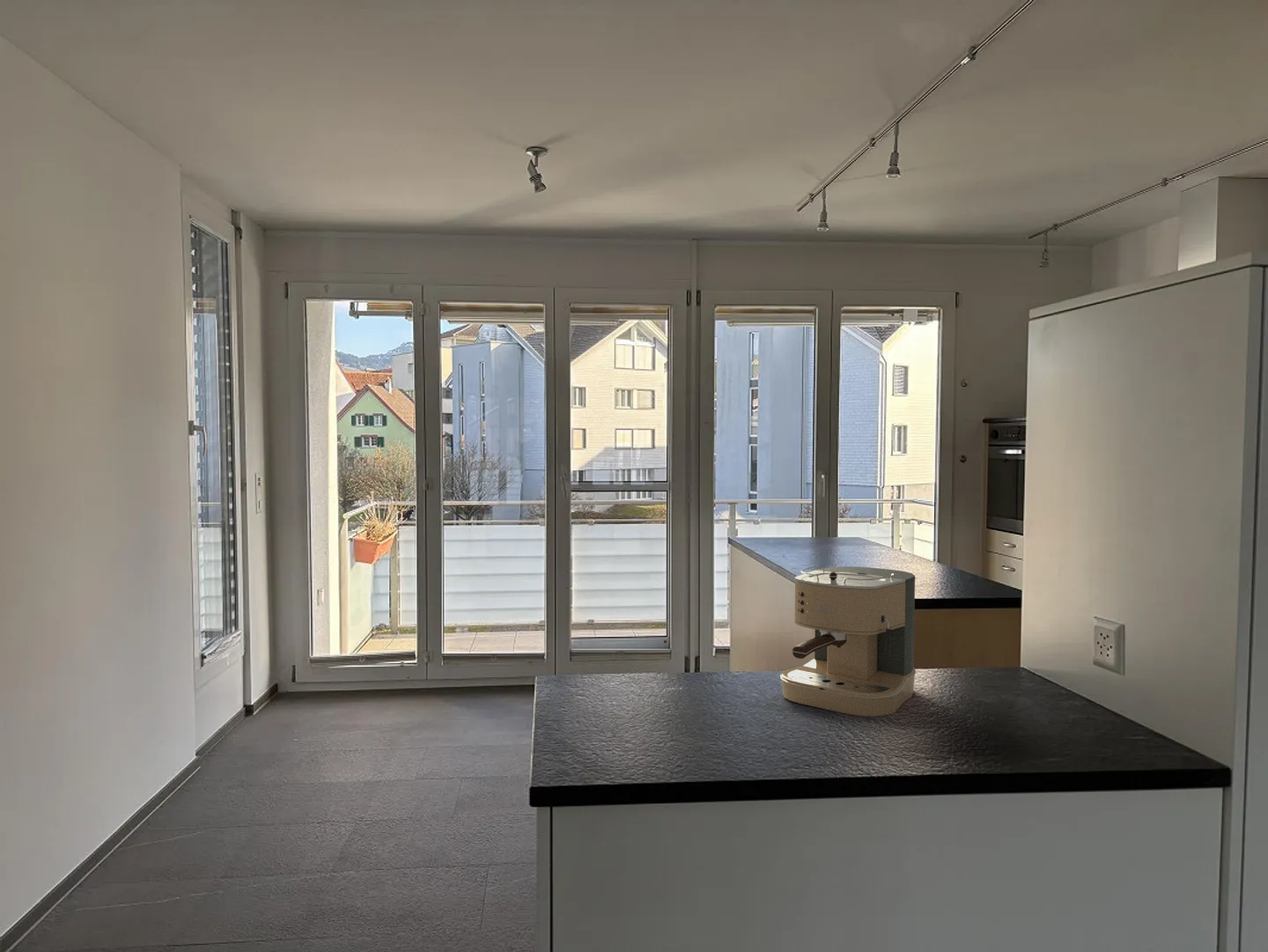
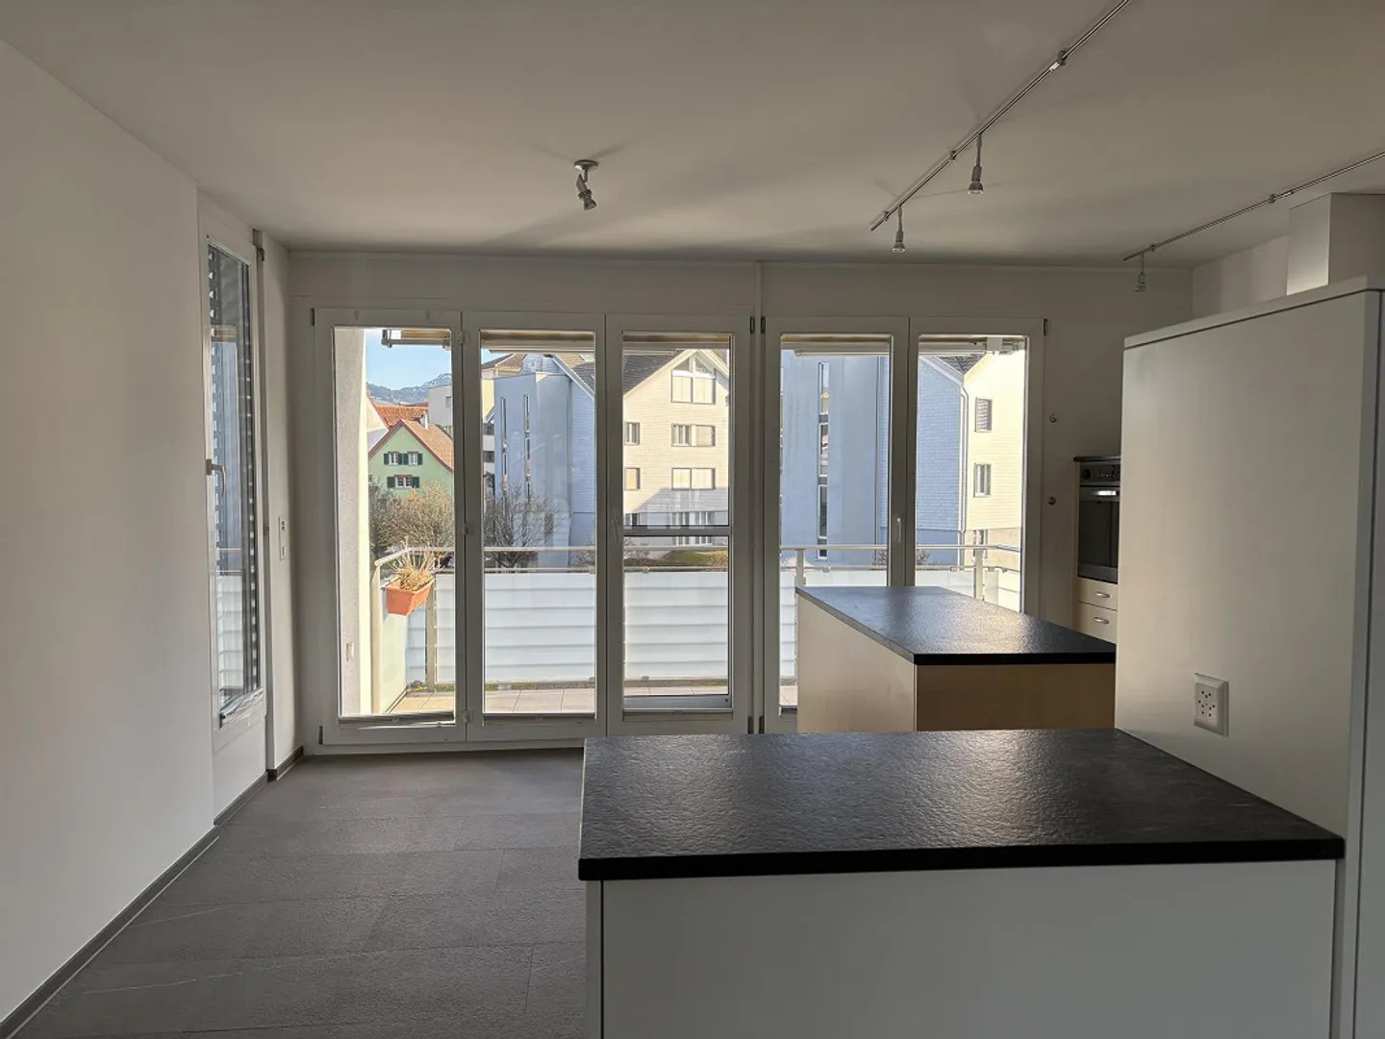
- coffee maker (844, 633)
